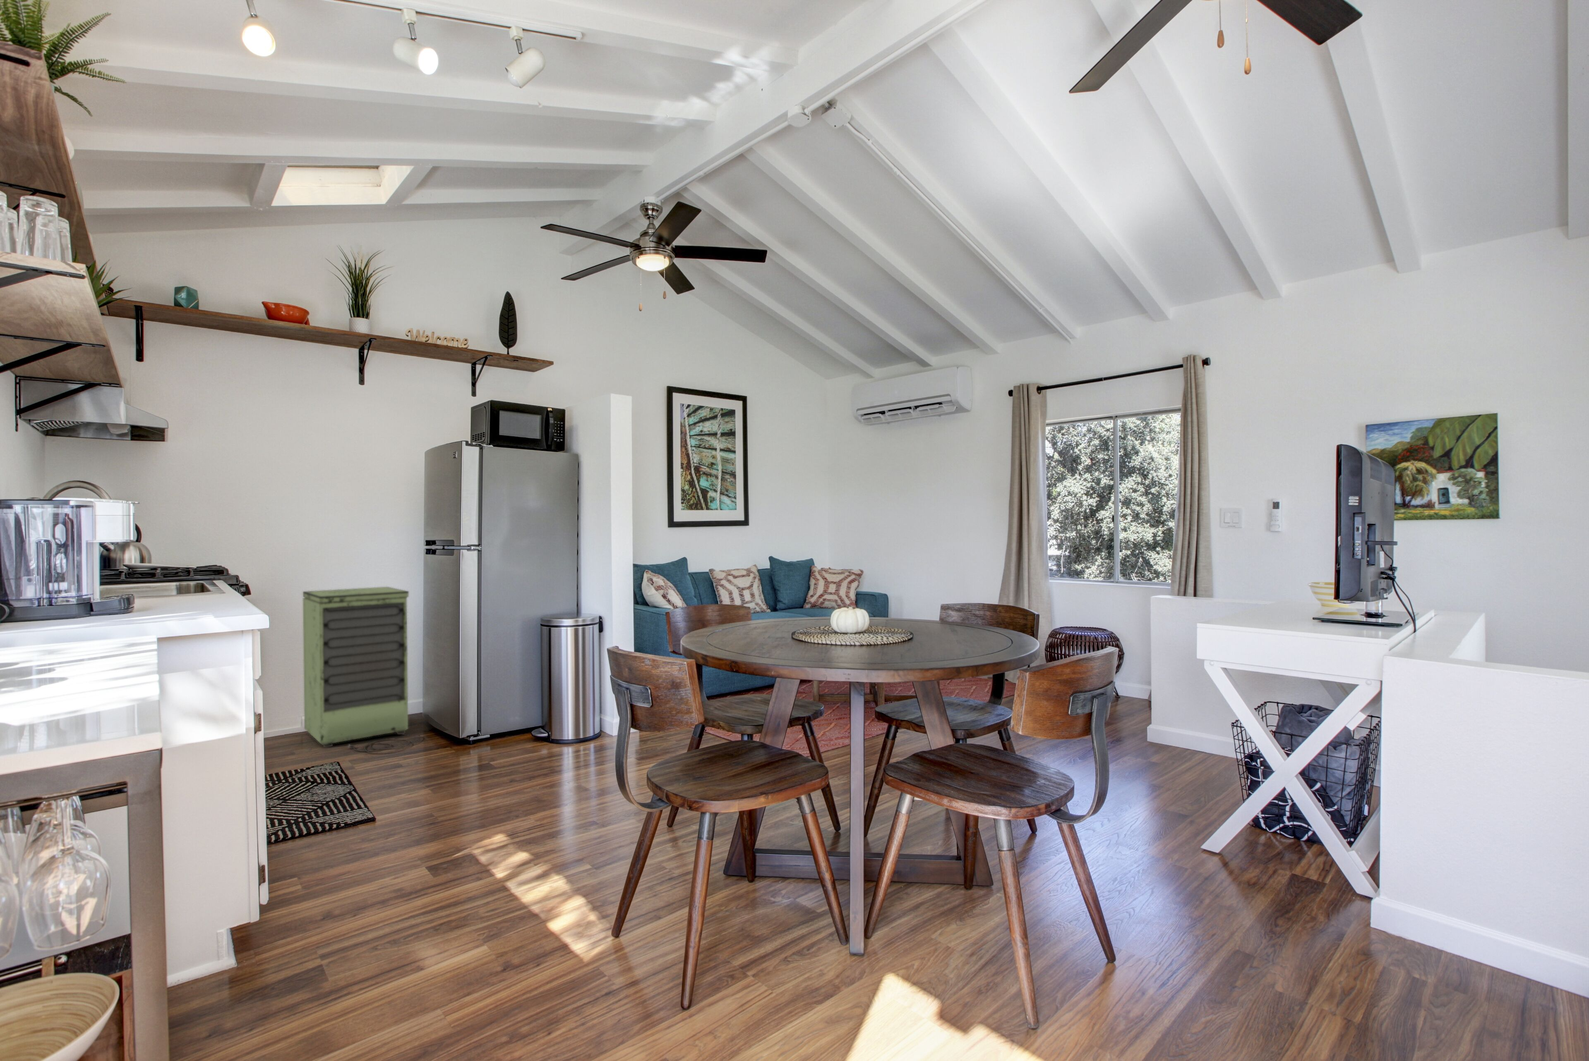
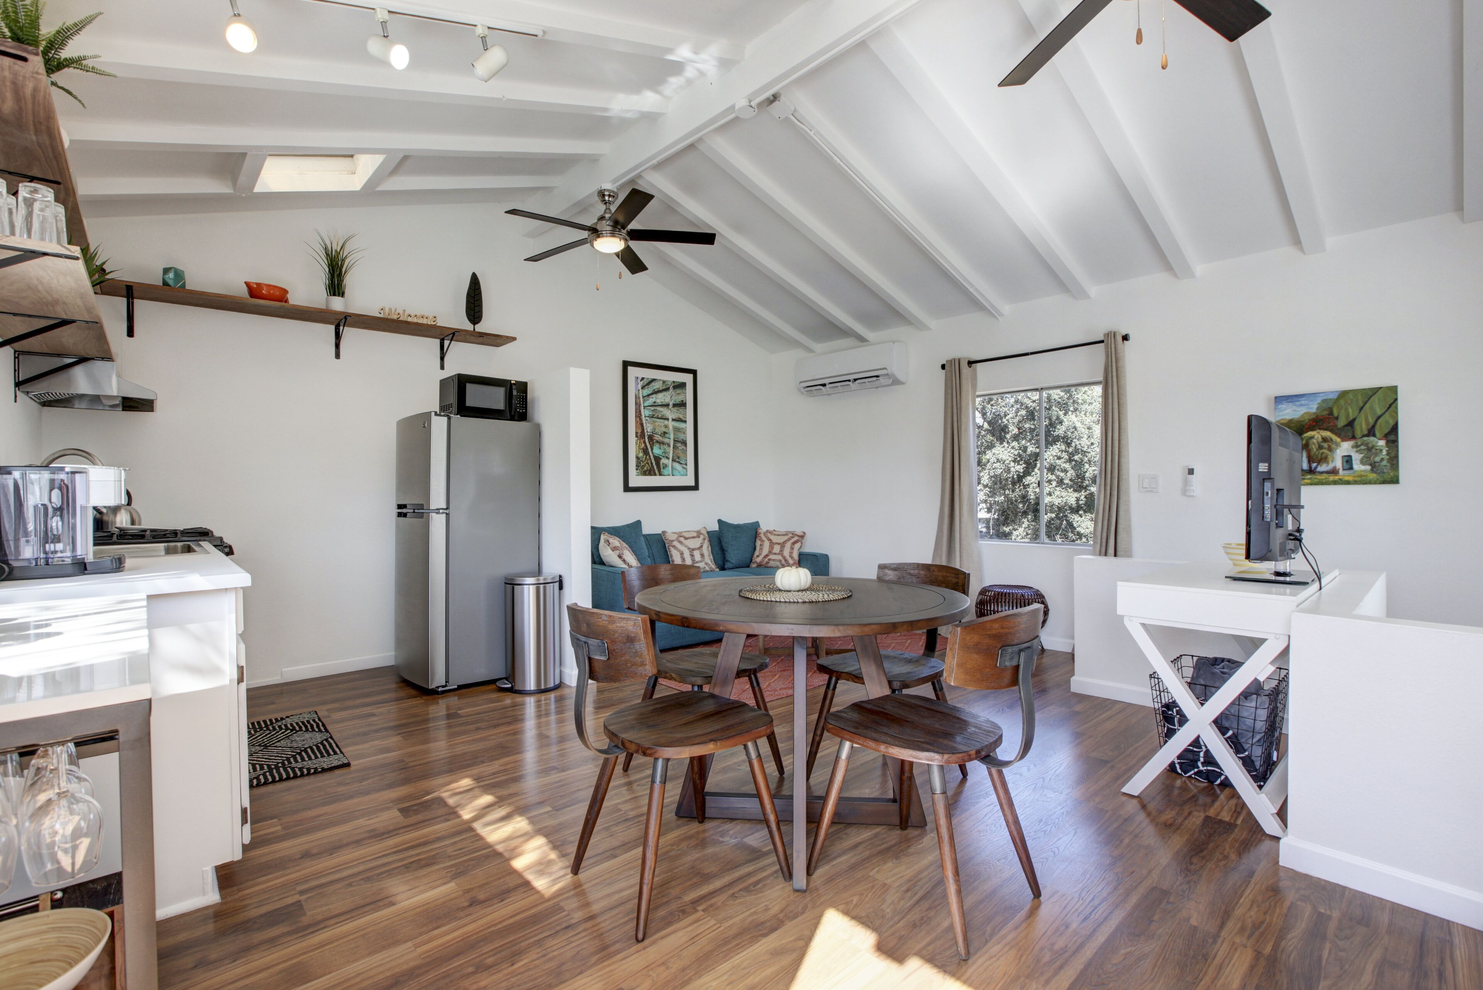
- storage cabinet (366, 665)
